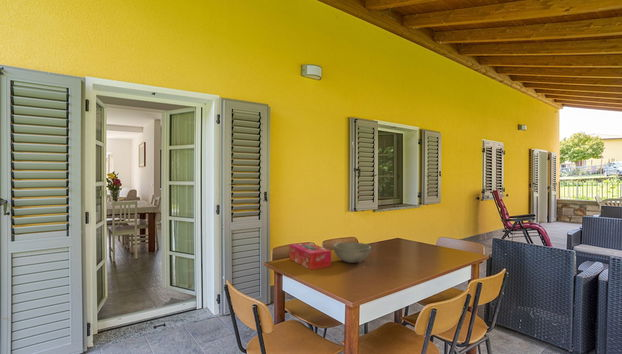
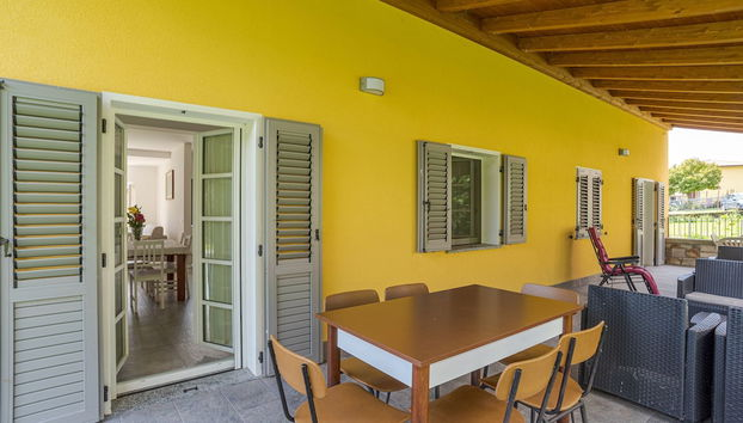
- tissue box (309, 254)
- bowl (351, 253)
